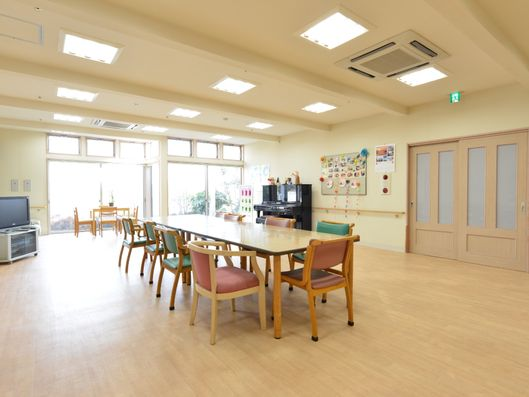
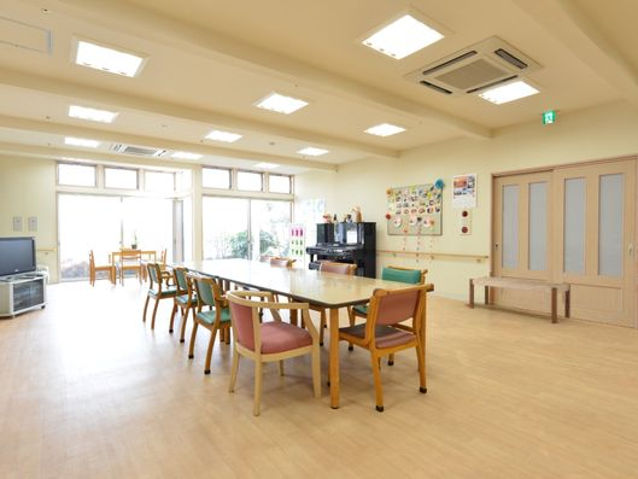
+ bench (516, 288)
